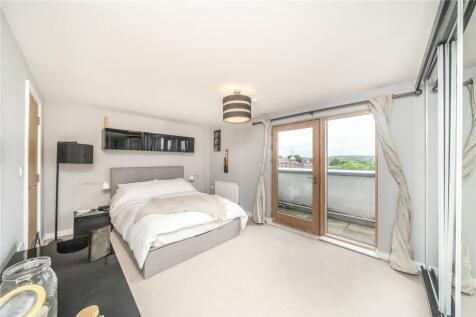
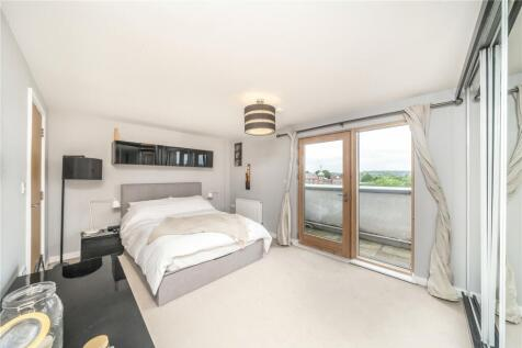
- book (99, 242)
